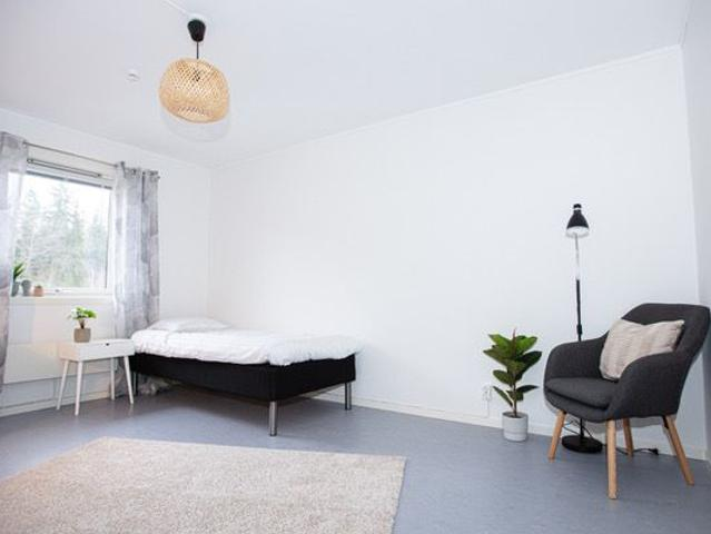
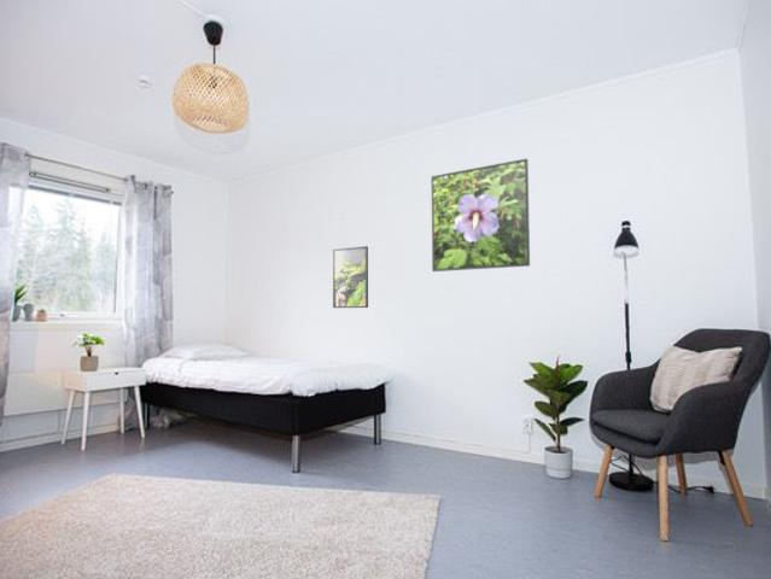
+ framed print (477, 217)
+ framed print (350, 277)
